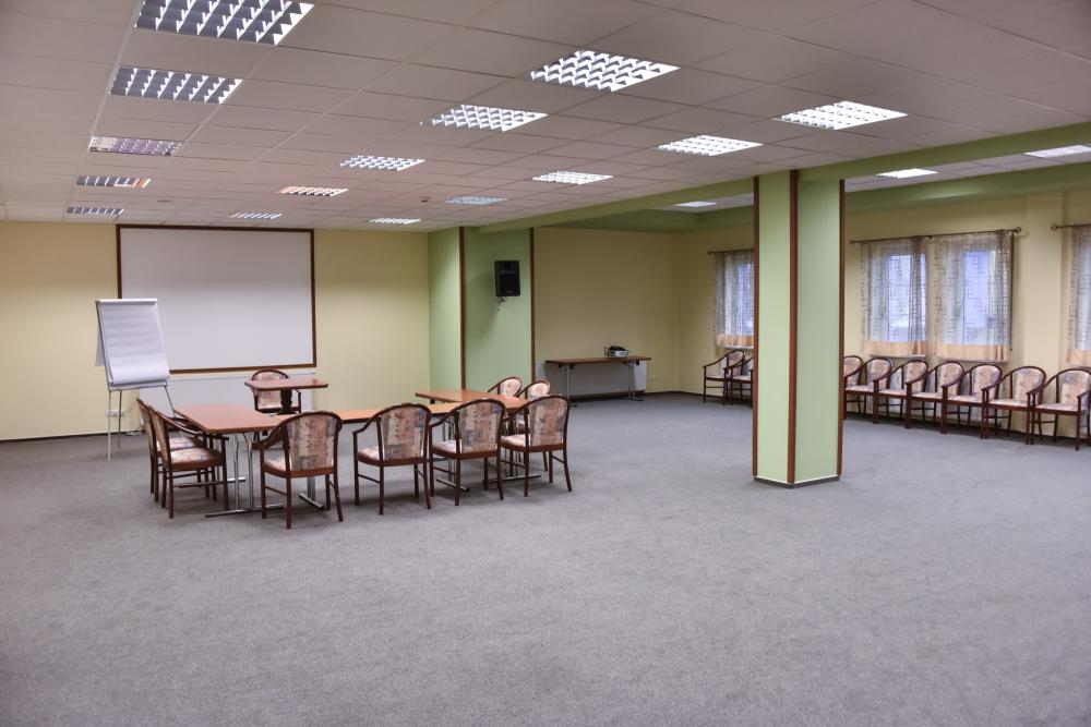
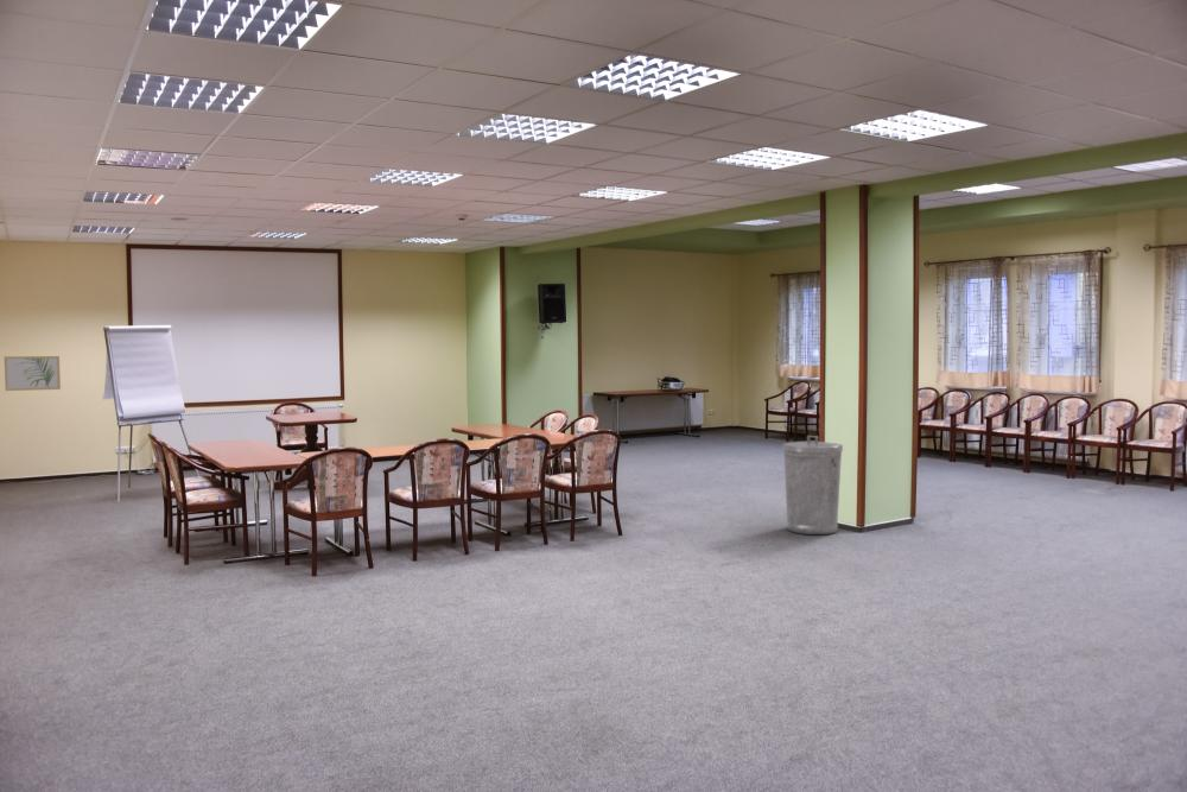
+ wall art (32, 373)
+ trash can (812, 482)
